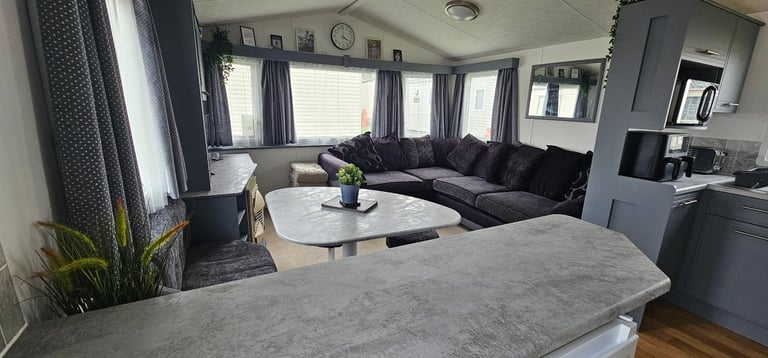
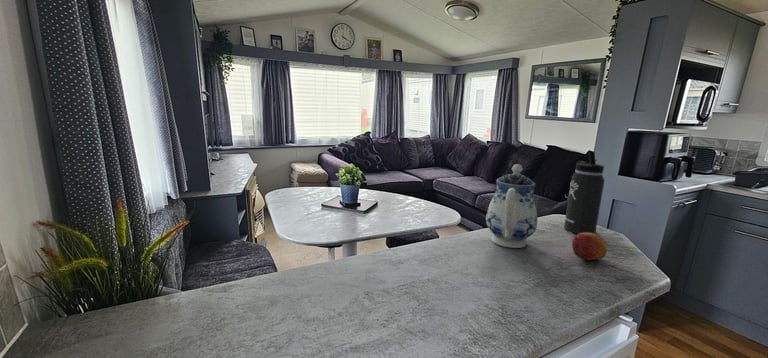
+ thermos bottle (583, 190)
+ fruit (588, 245)
+ teapot (512, 203)
